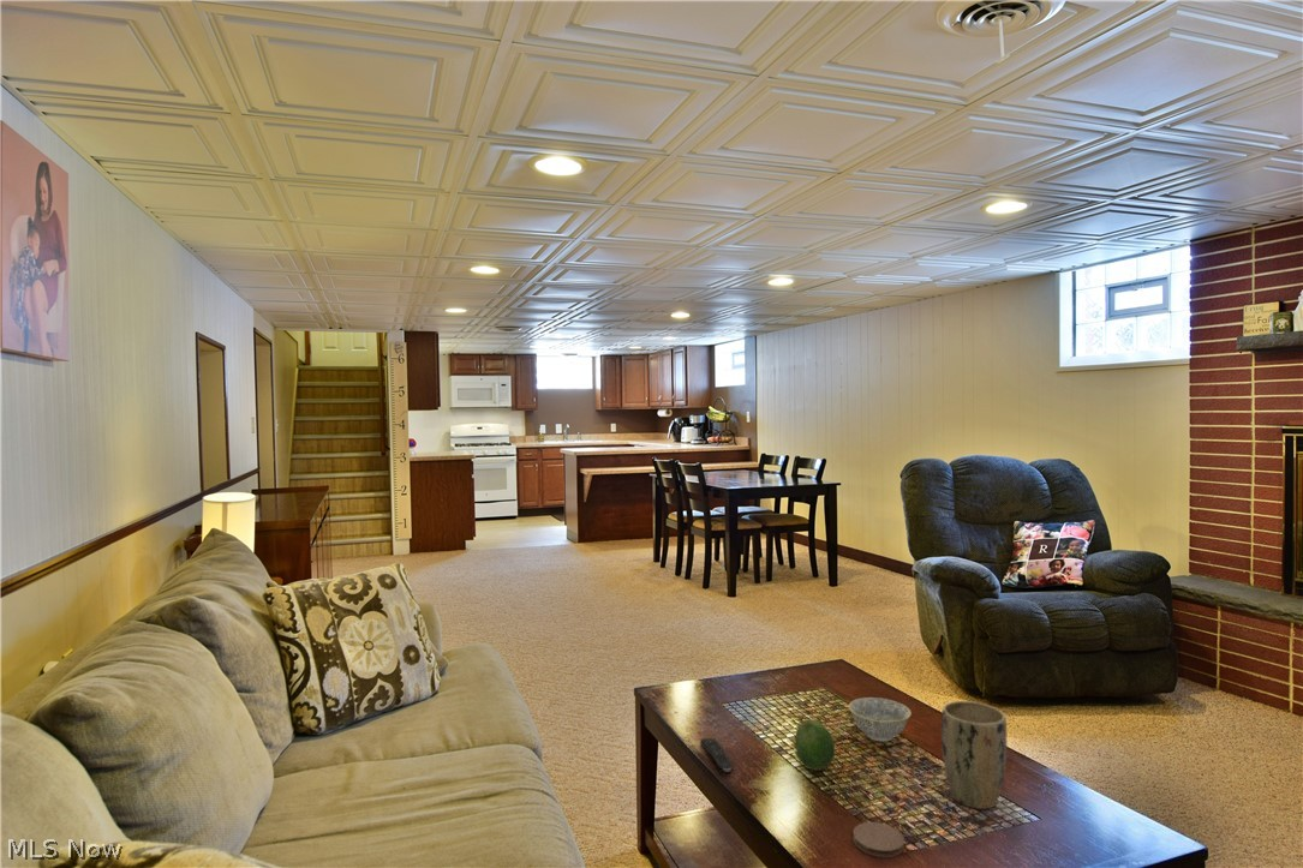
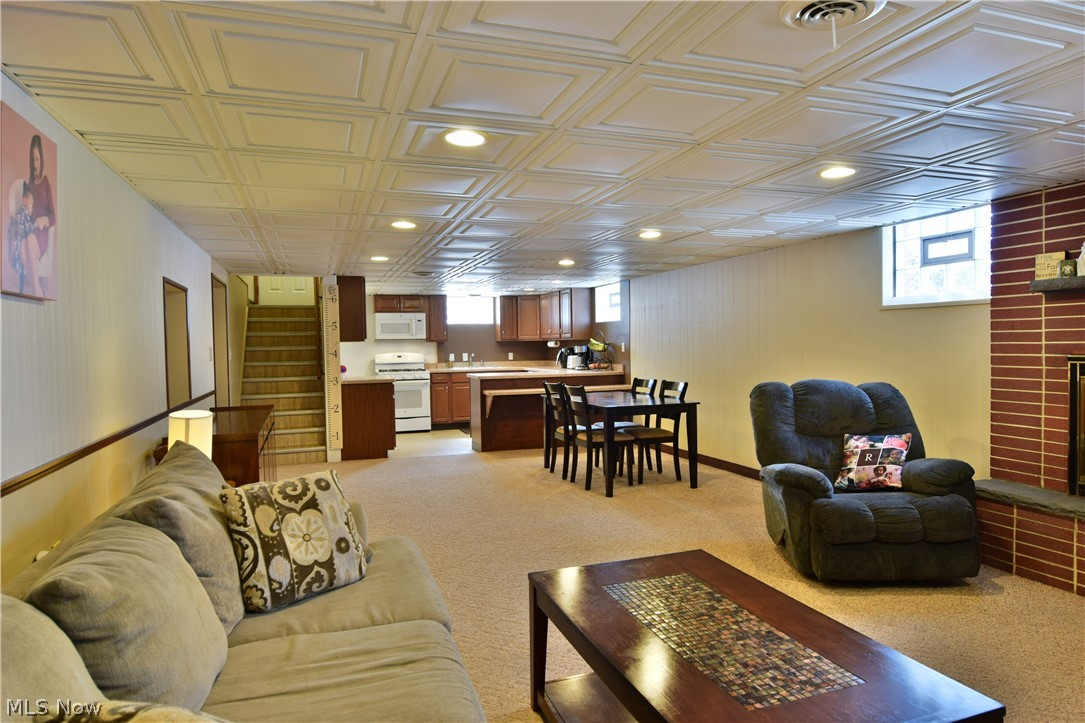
- bowl (879, 722)
- coaster (878, 839)
- fruit (814, 743)
- plant pot (973, 754)
- remote control (717, 753)
